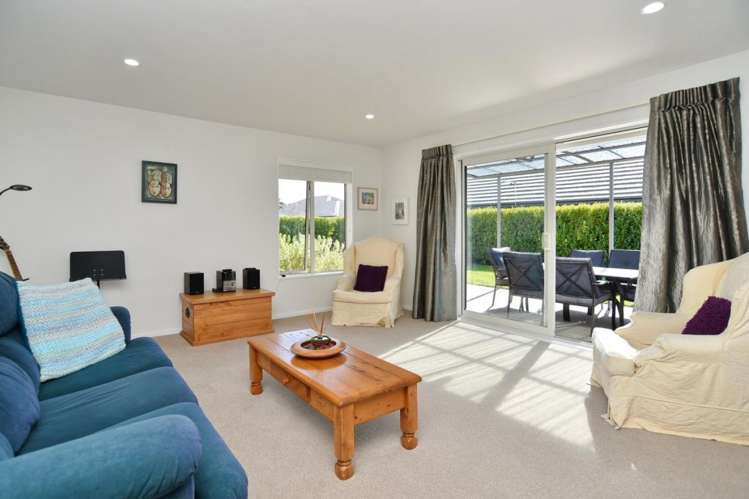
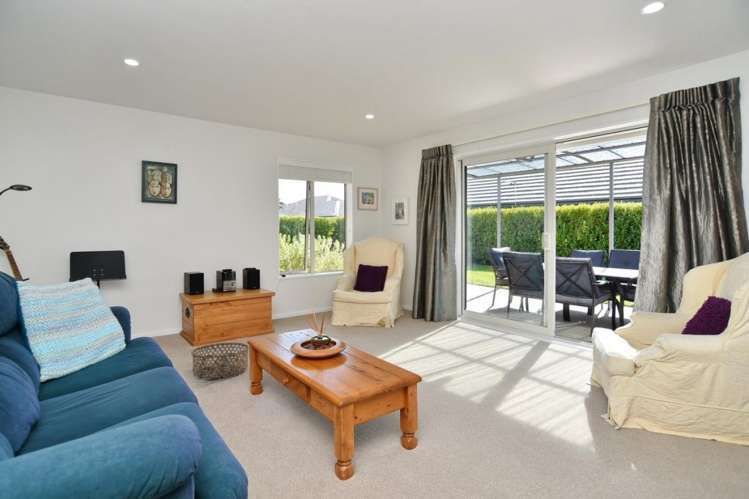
+ basket (220, 359)
